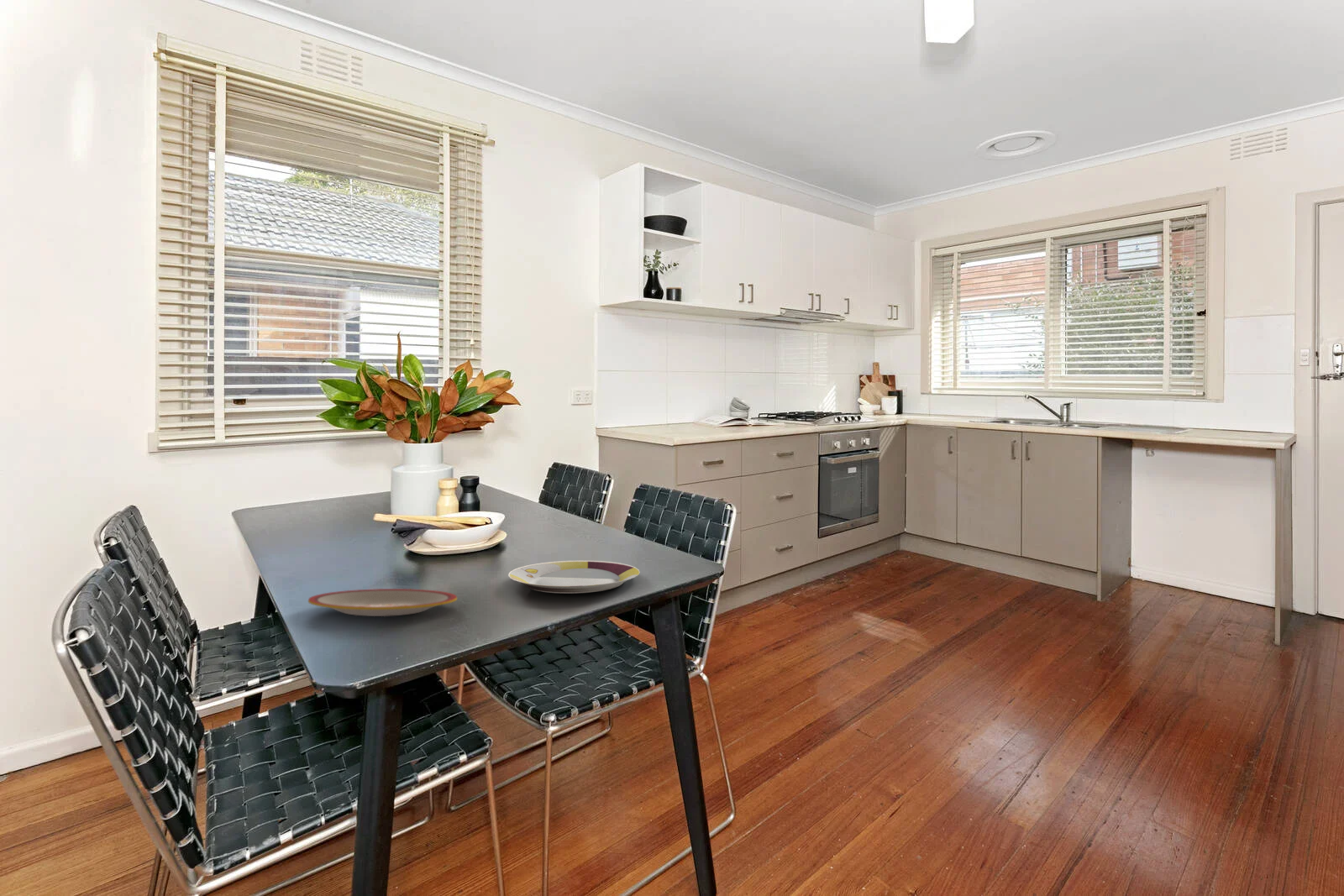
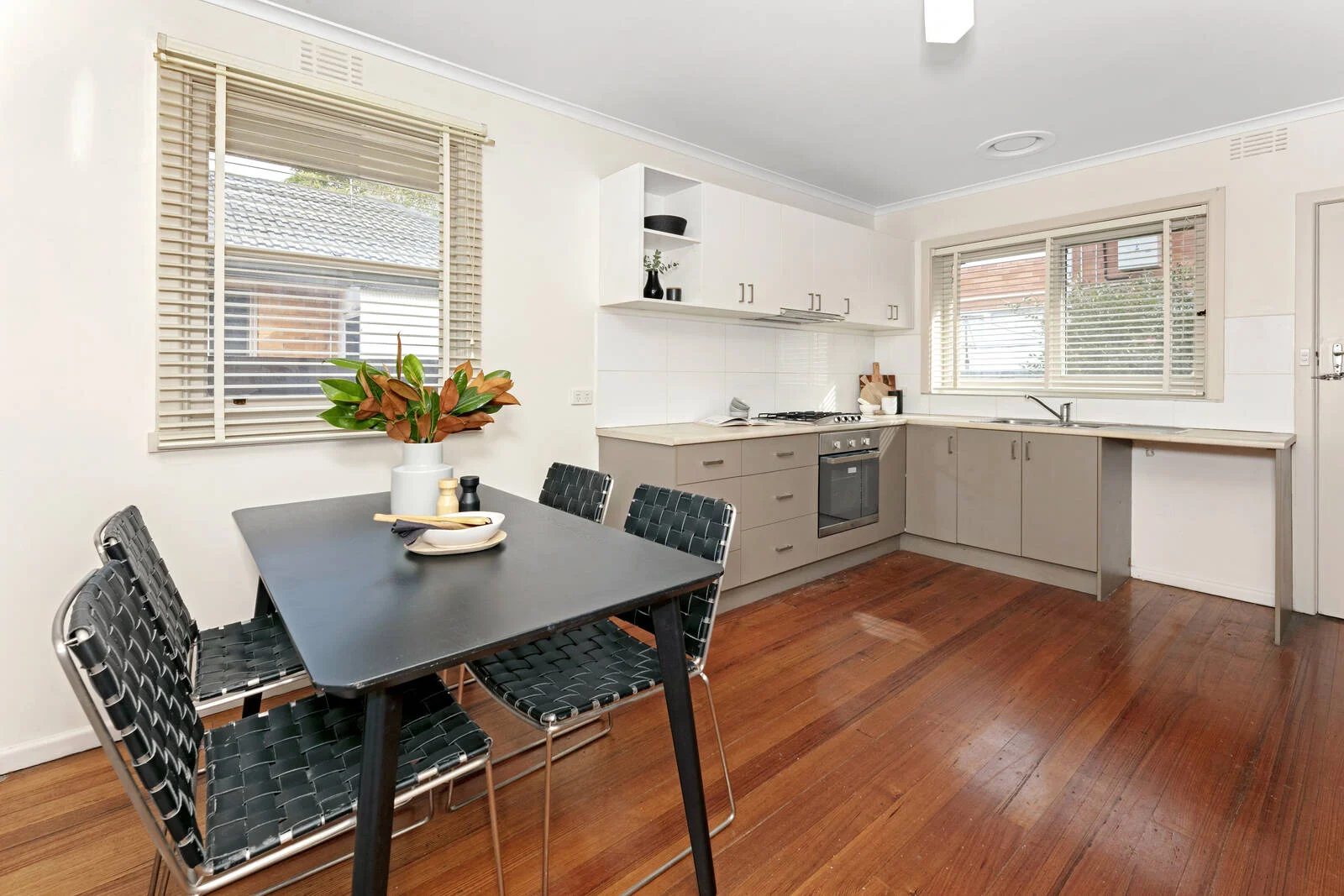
- plate (575, 578)
- plate (383, 604)
